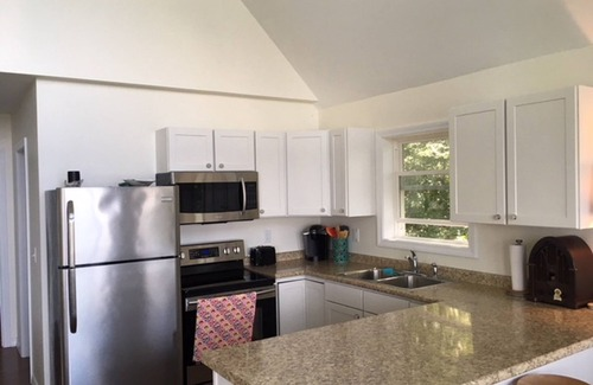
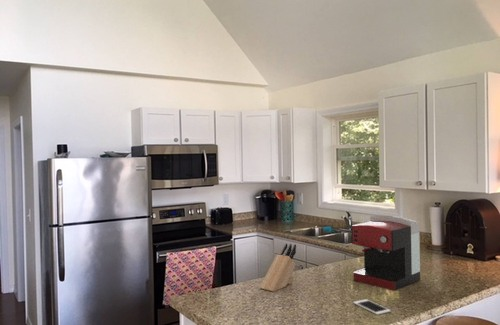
+ cell phone (371, 306)
+ knife block (280, 265)
+ coffee maker (381, 249)
